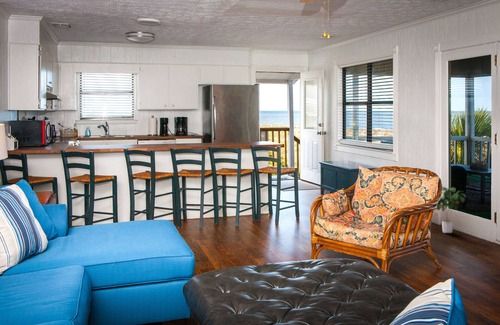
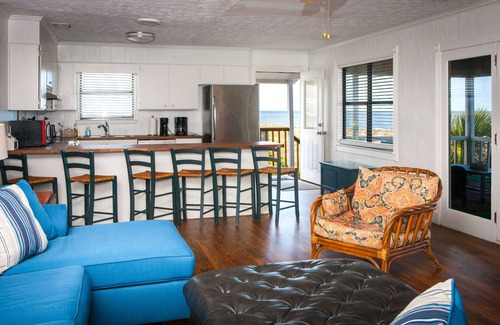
- potted plant (448, 208)
